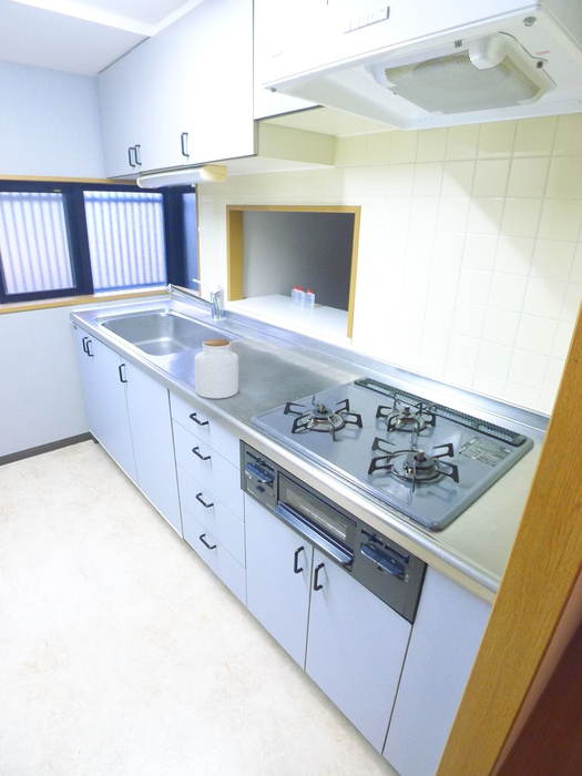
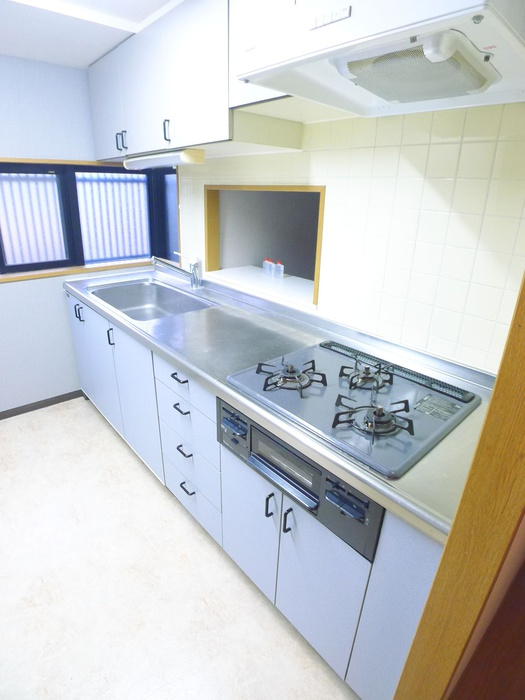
- jar (215, 367)
